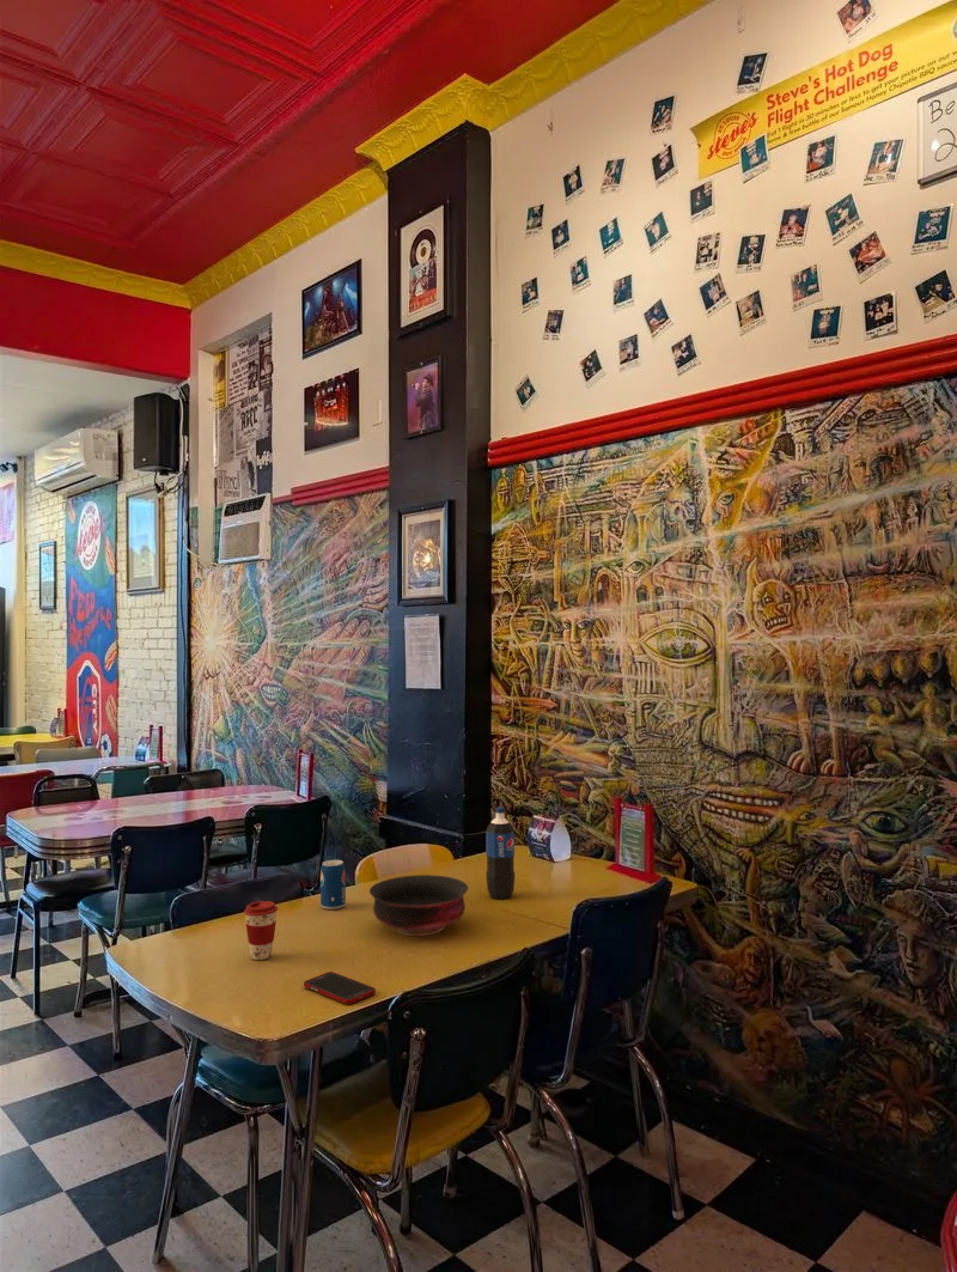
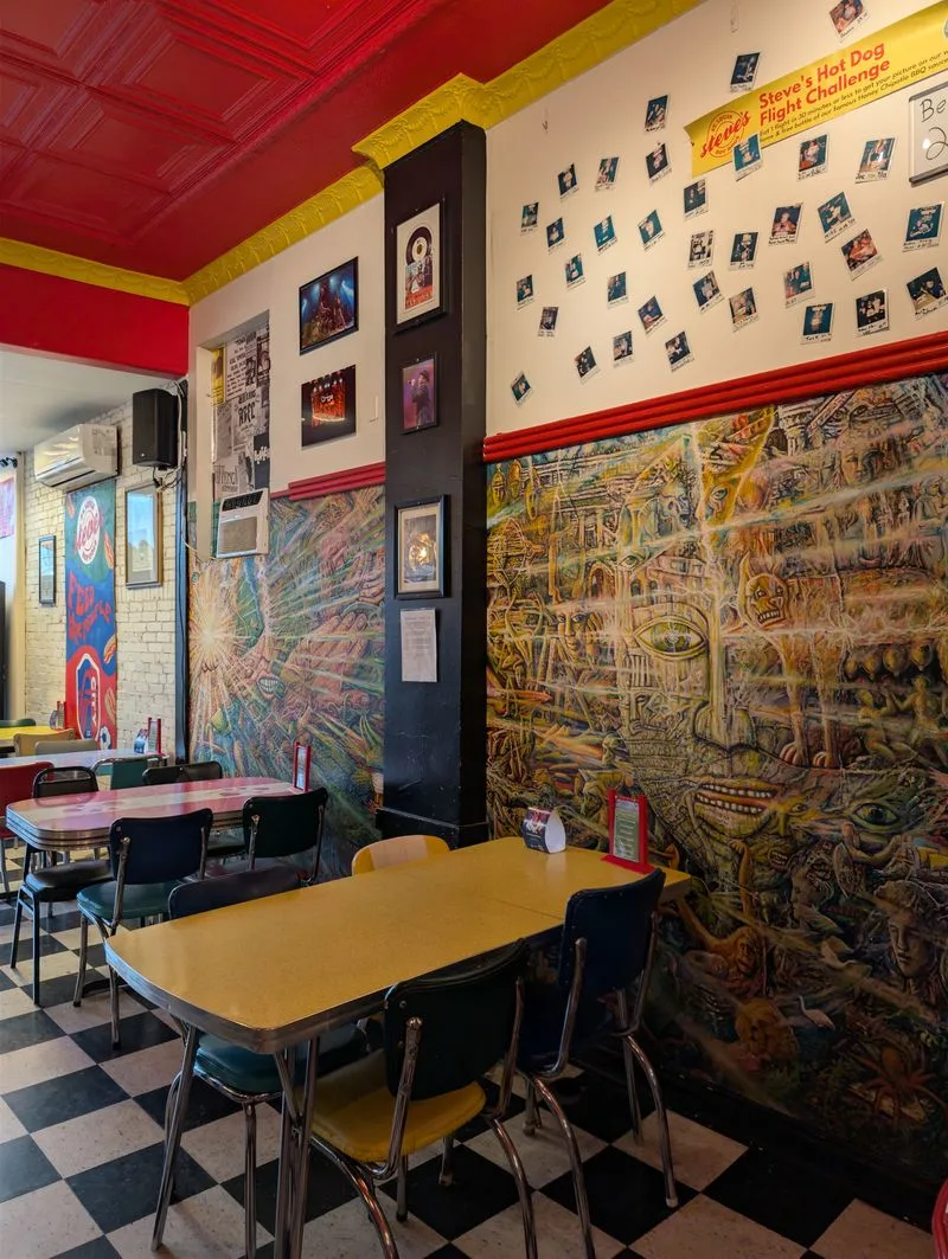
- coffee cup (261, 930)
- pop (500, 851)
- bowl (419, 907)
- cell phone (339, 987)
- beverage can (333, 884)
